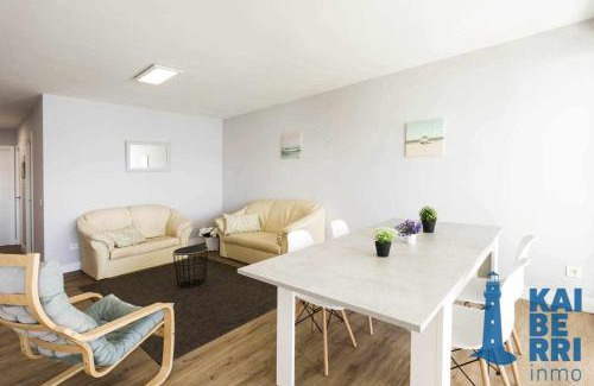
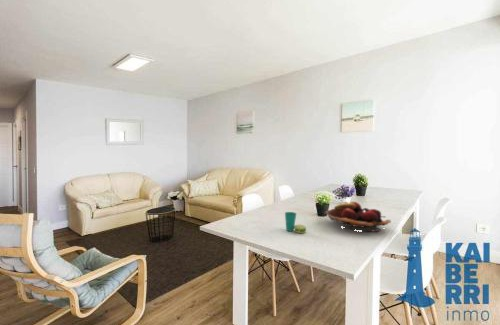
+ fruit basket (354, 214)
+ cup (294, 222)
